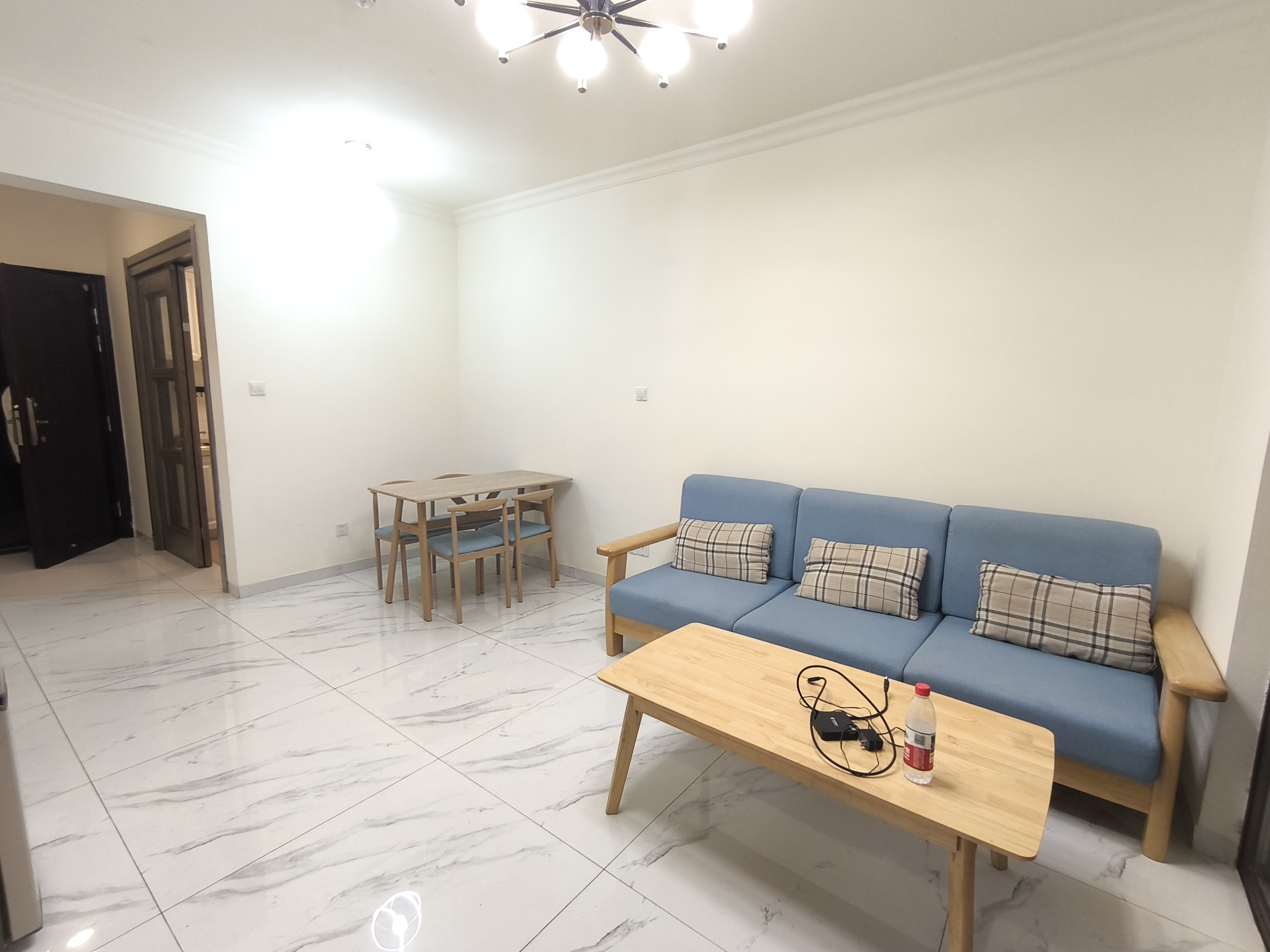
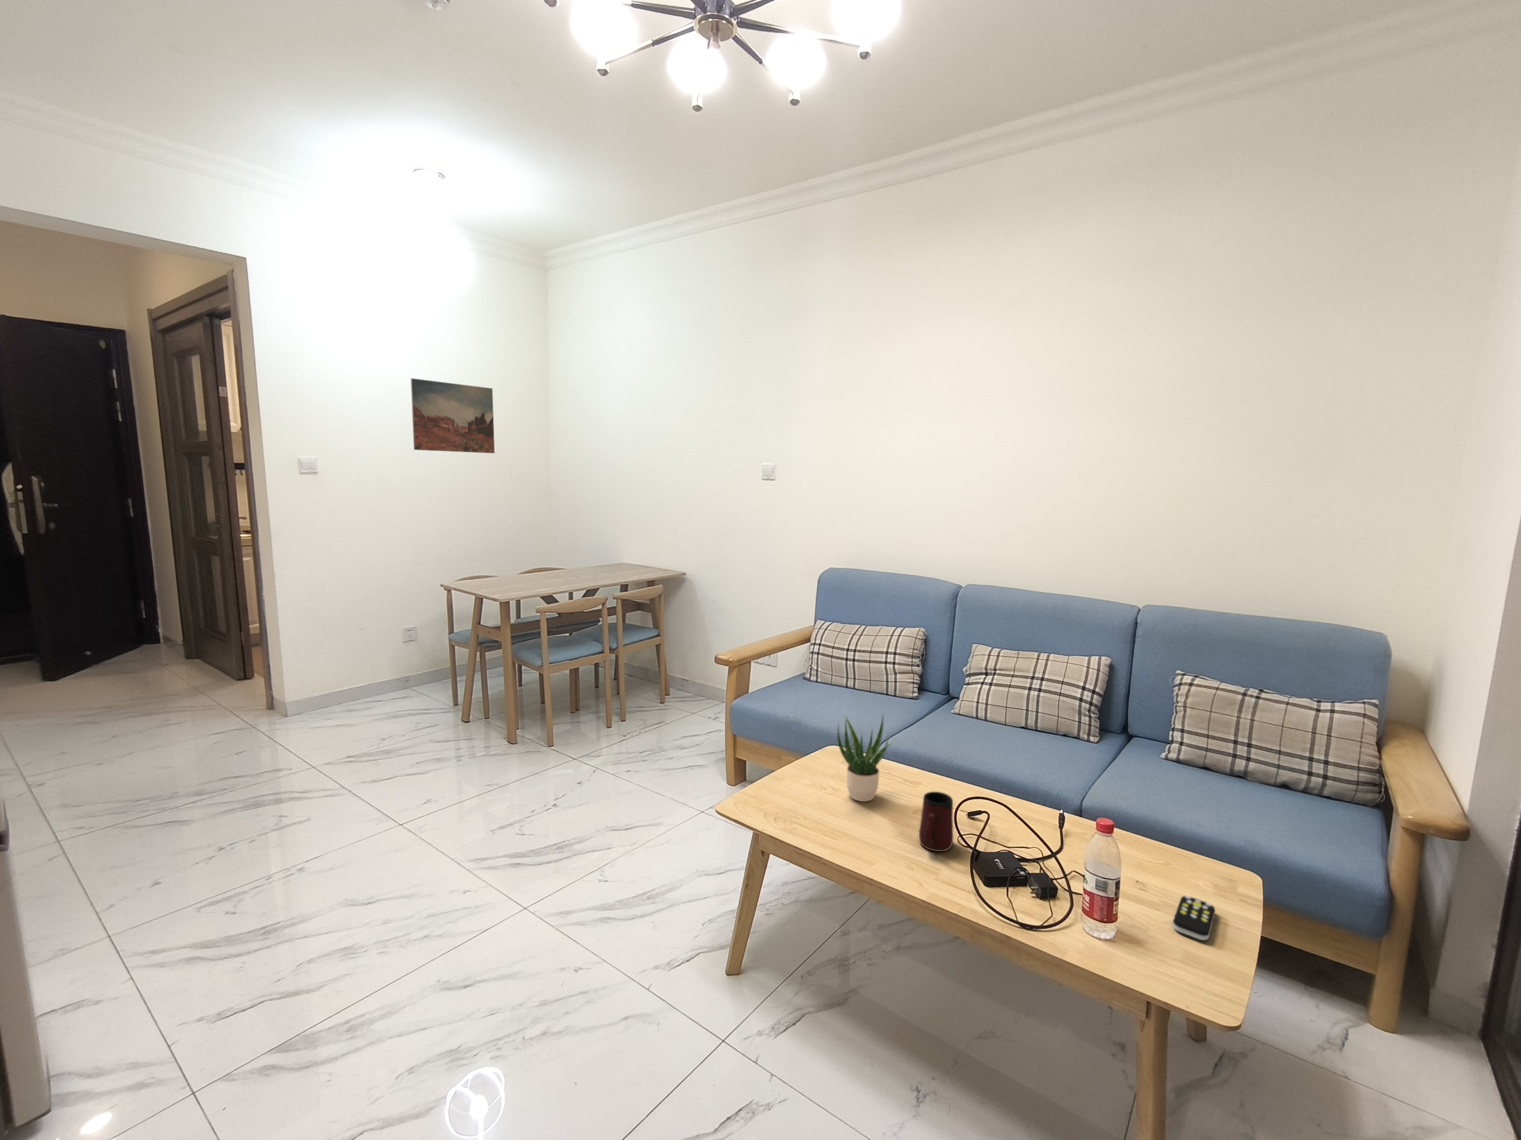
+ mug (935, 823)
+ wall art (455, 418)
+ potted plant (861, 754)
+ remote control (1194, 916)
